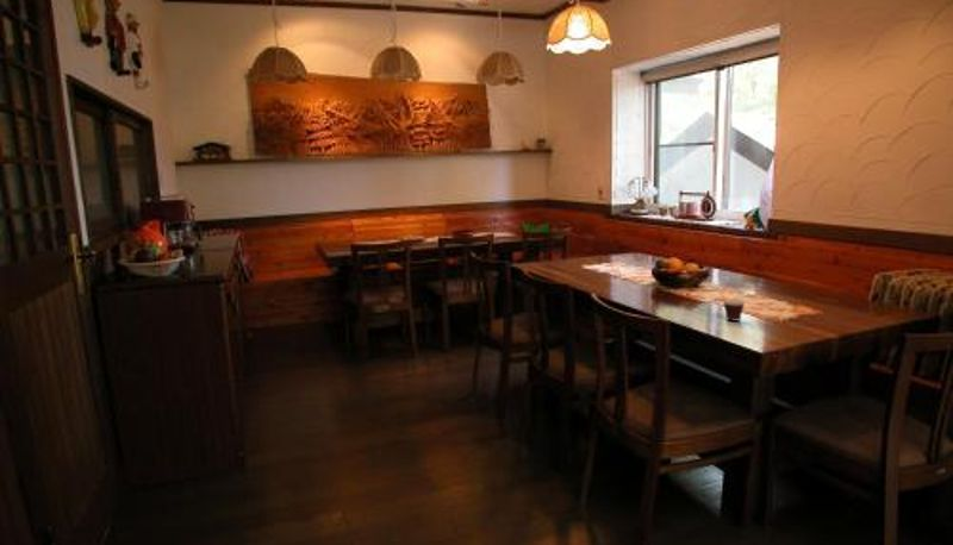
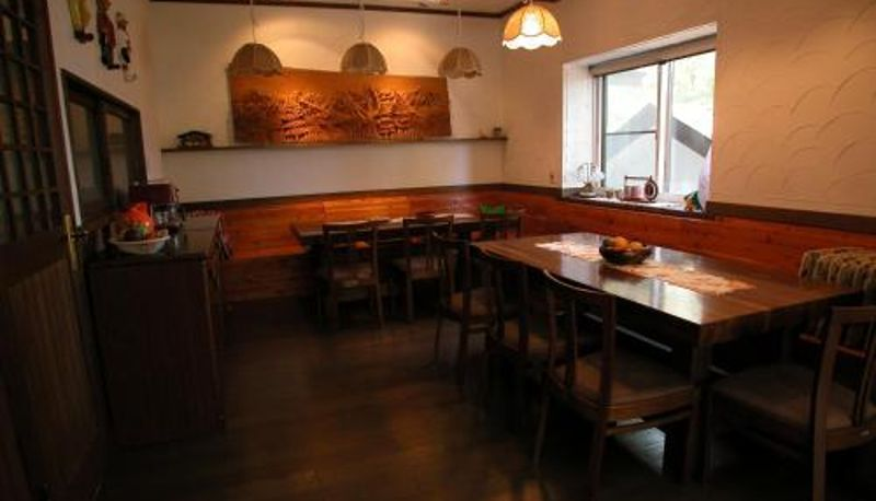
- cup (724, 302)
